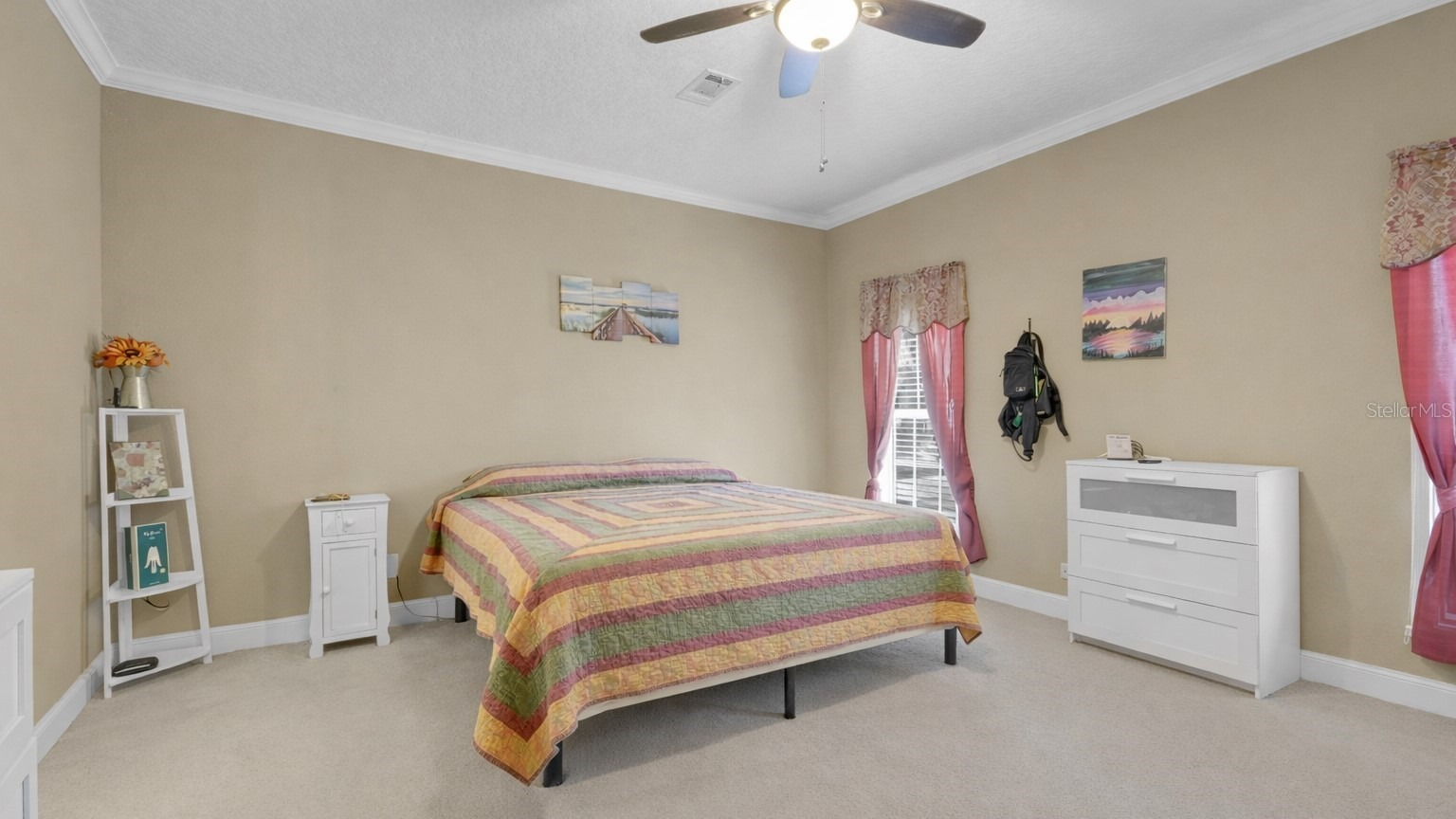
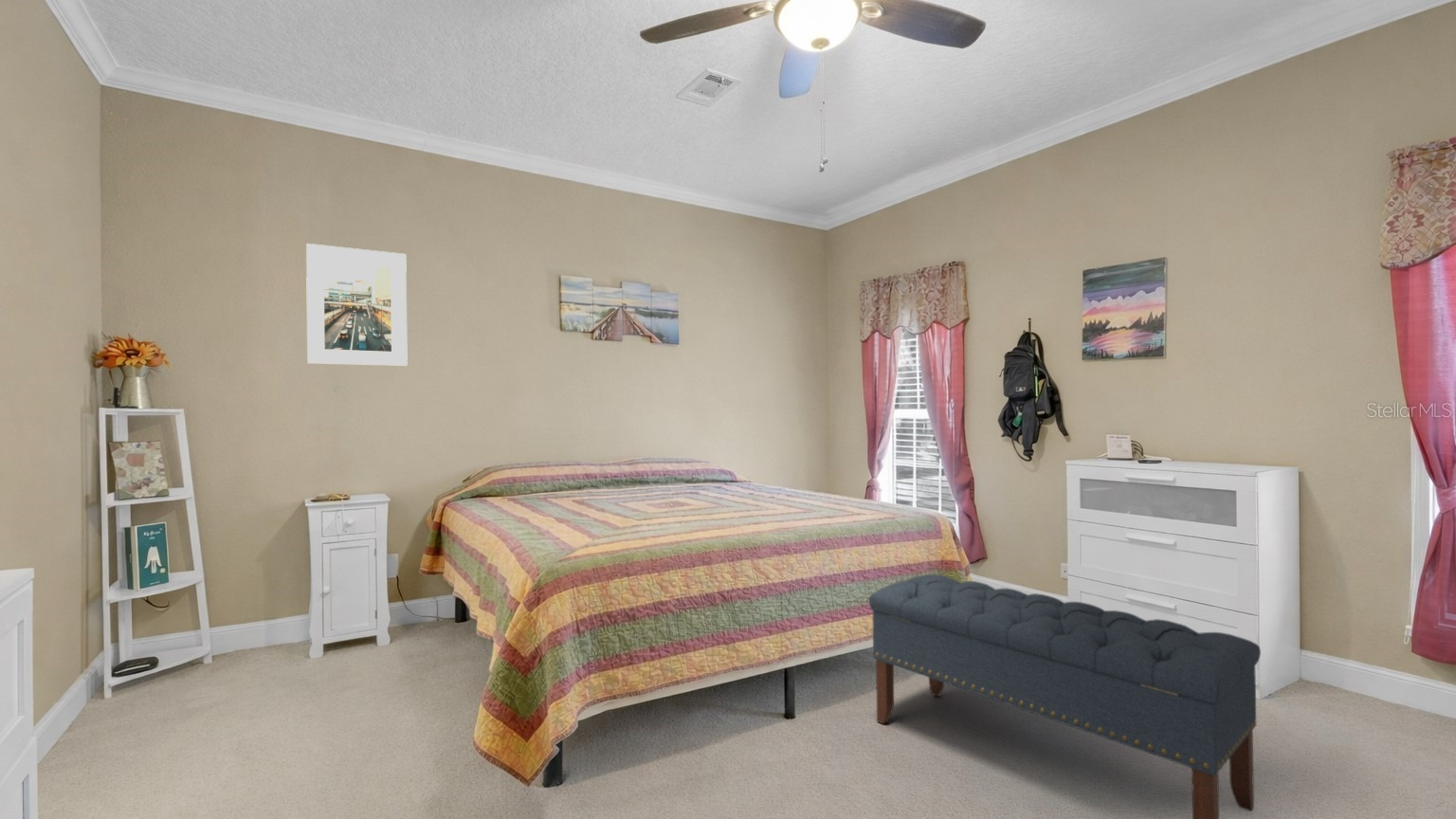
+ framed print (358, 306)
+ bench (1040, 682)
